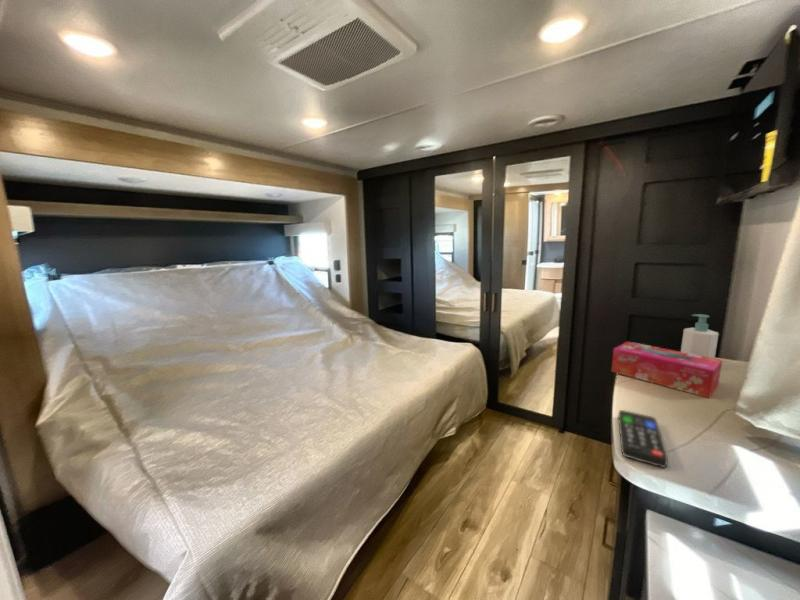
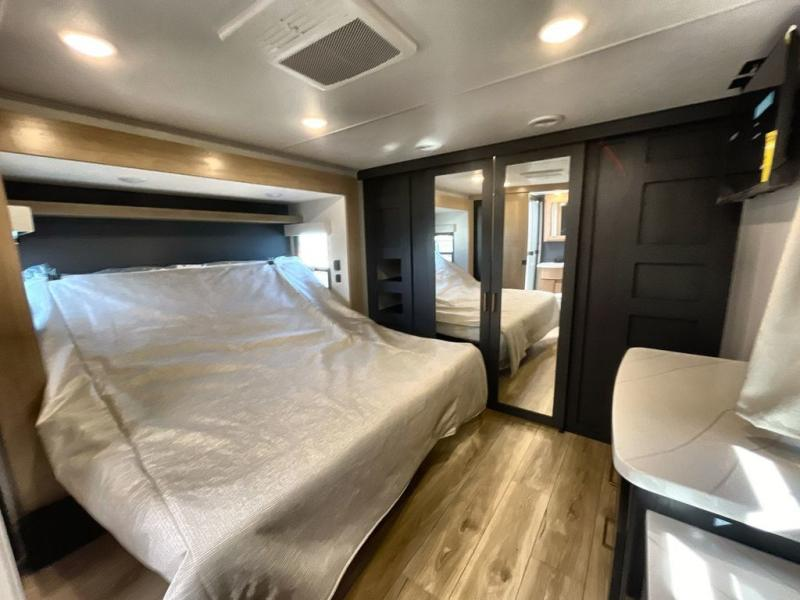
- remote control (640, 434)
- tissue box (663, 366)
- soap bottle (699, 340)
